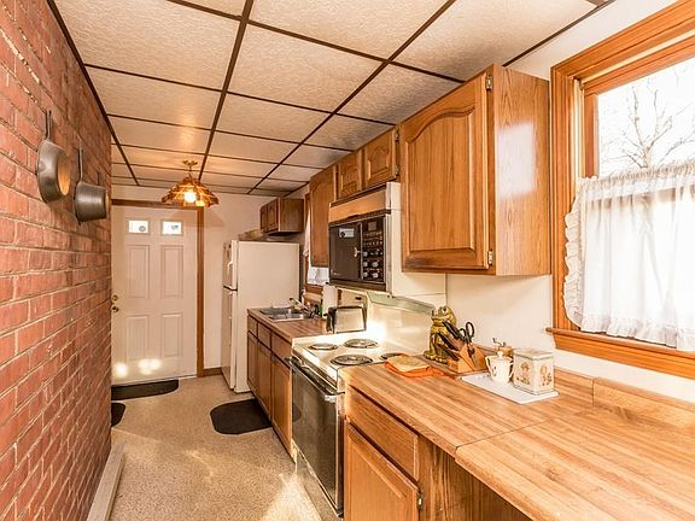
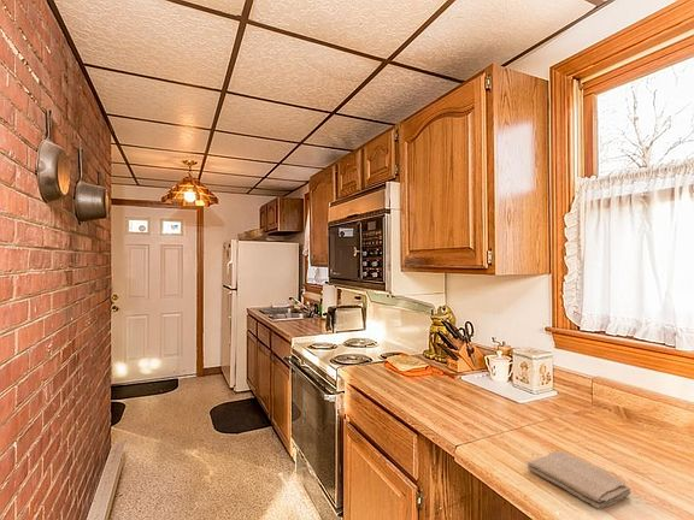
+ washcloth (576, 475)
